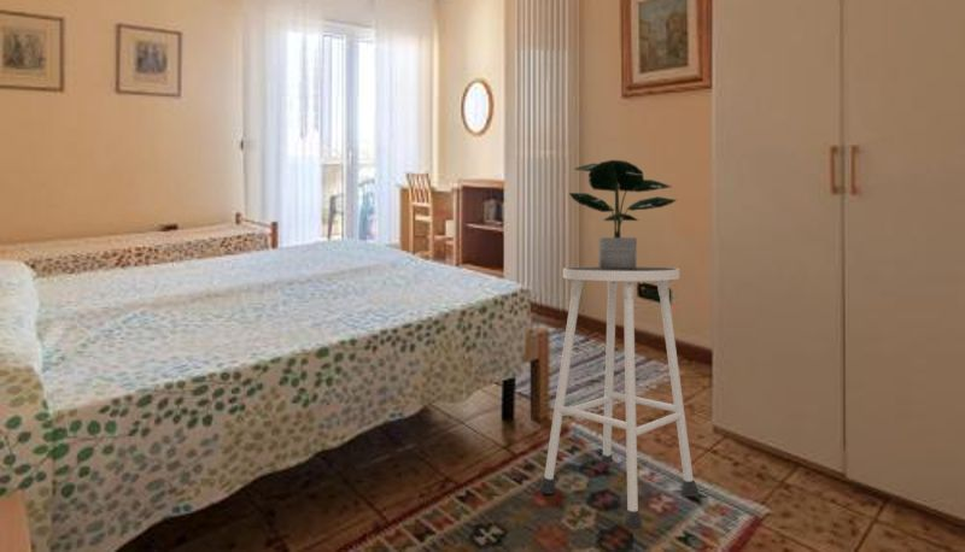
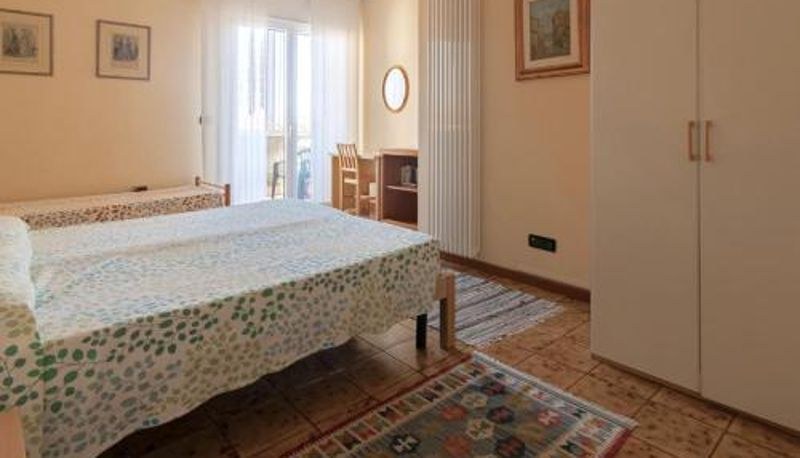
- potted plant (620, 213)
- stool (613, 382)
